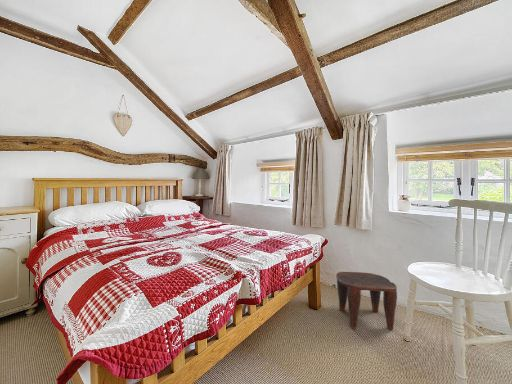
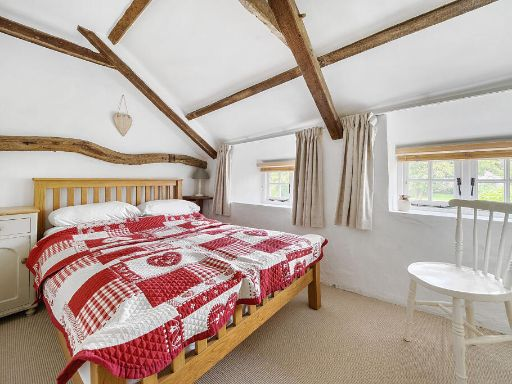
- stool (360, 298)
